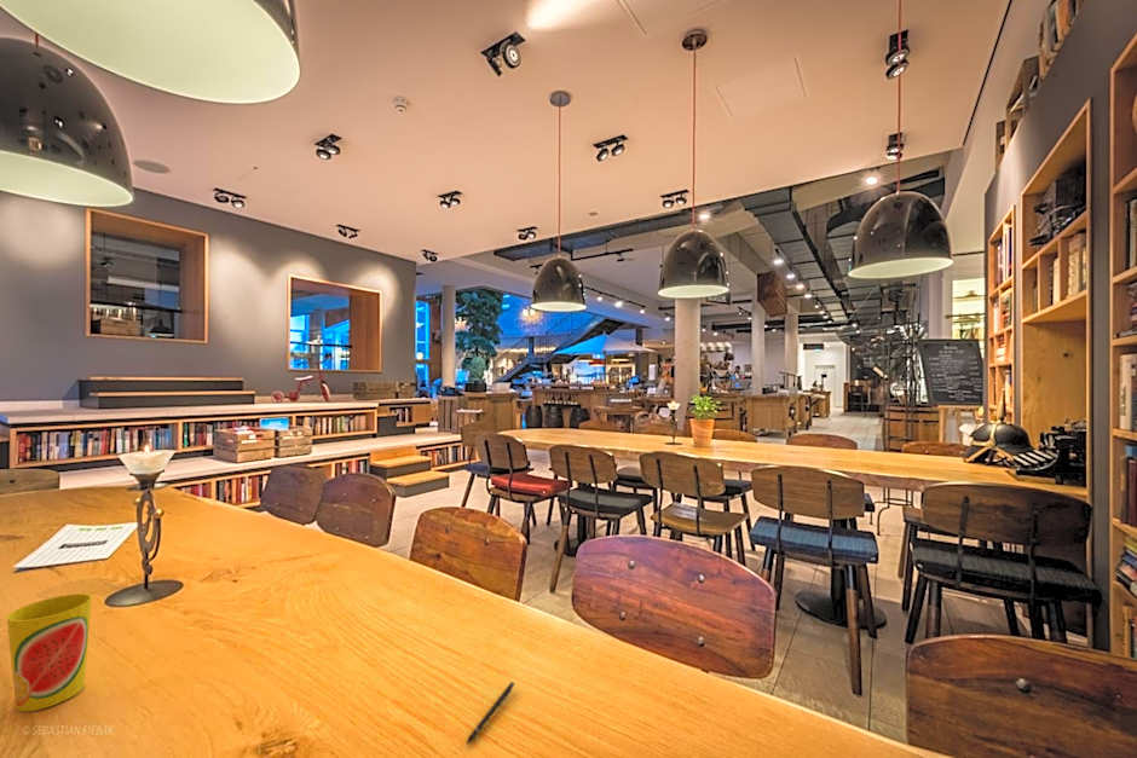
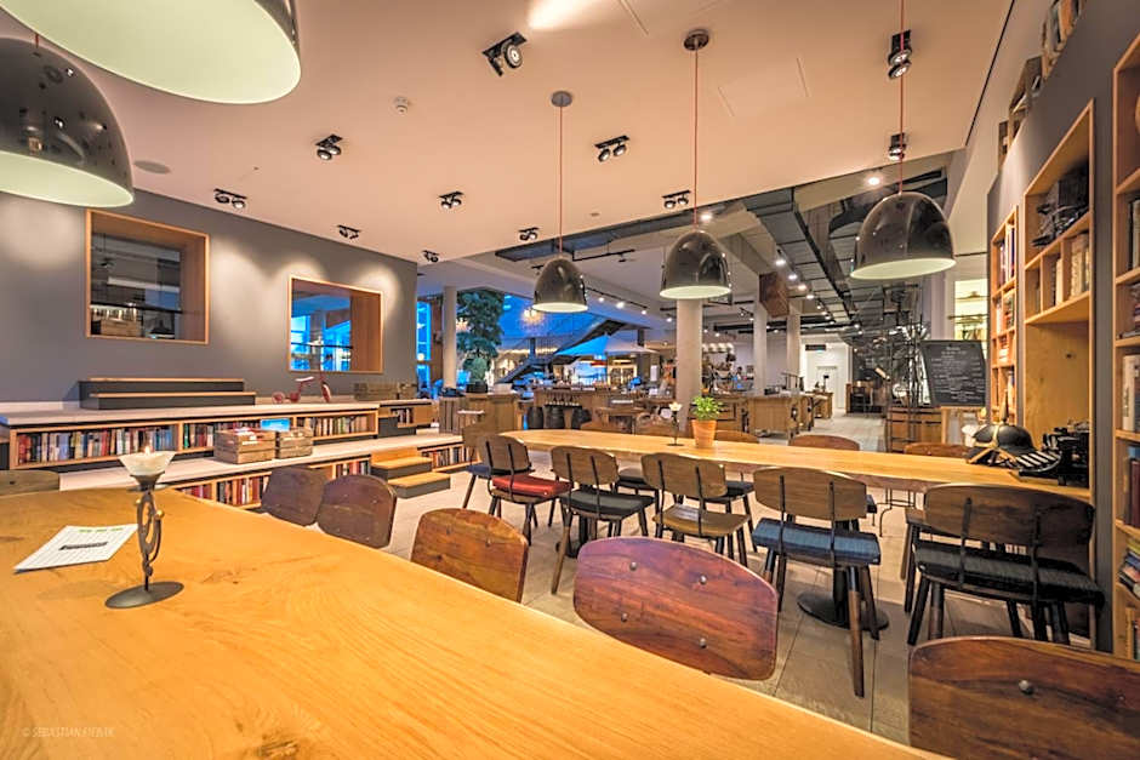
- pen (491, 711)
- cup (51, 650)
